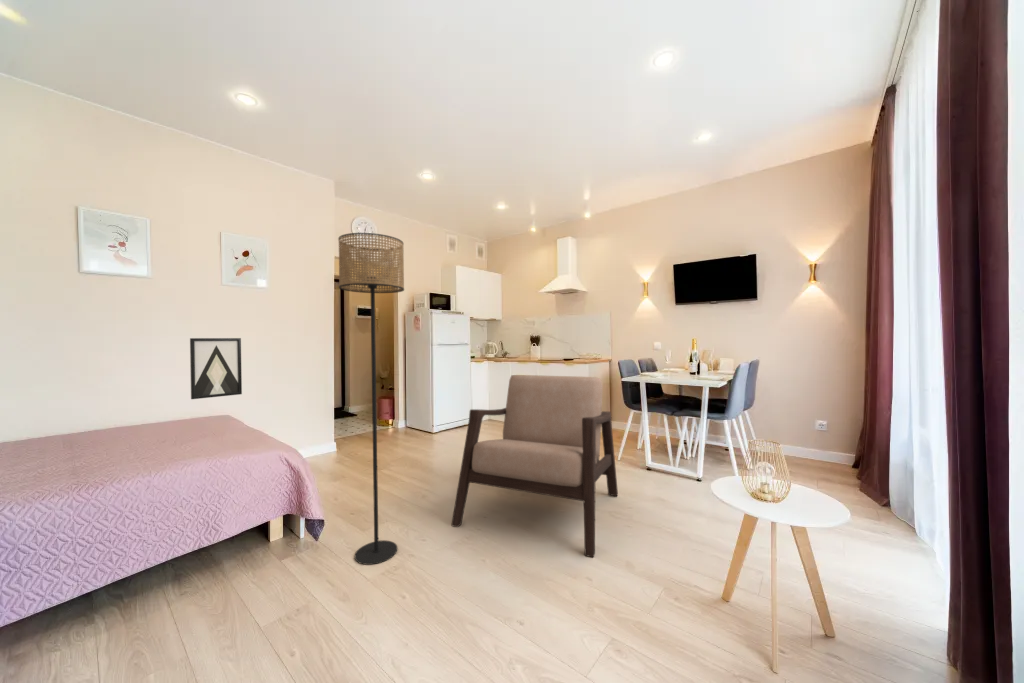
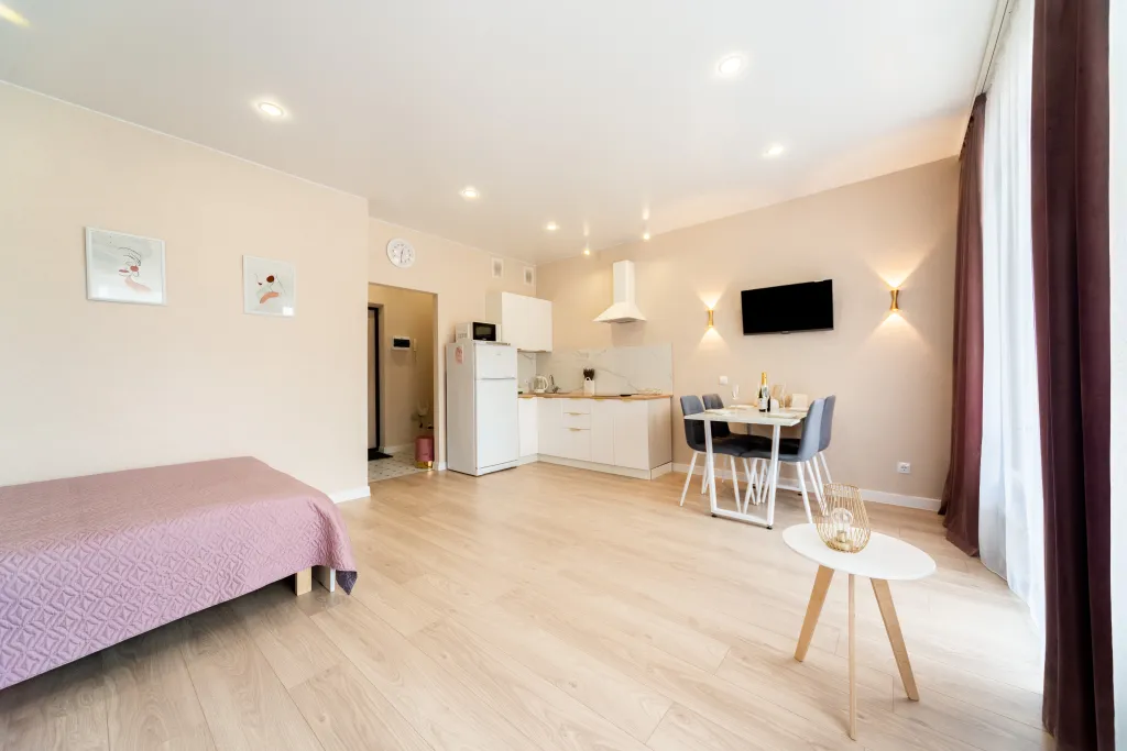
- floor lamp (374, 397)
- wall art (216, 367)
- armchair (540, 444)
